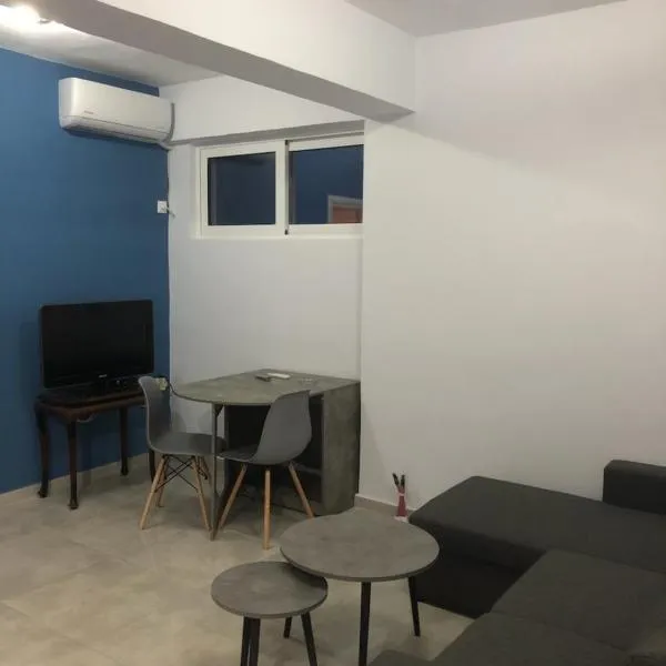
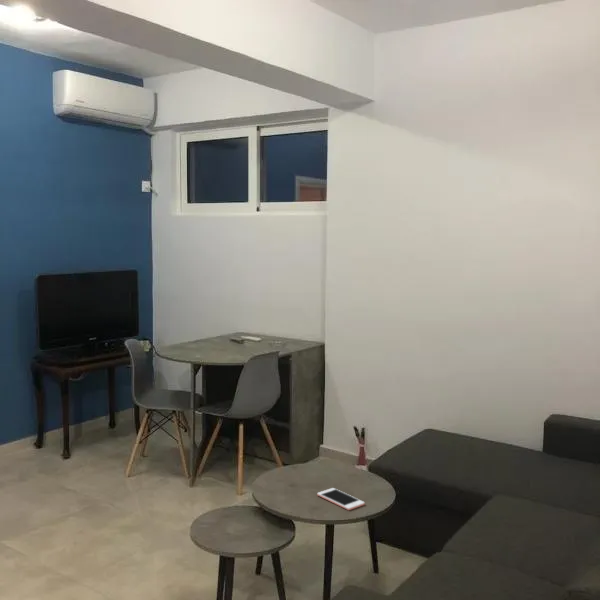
+ cell phone (340, 498)
